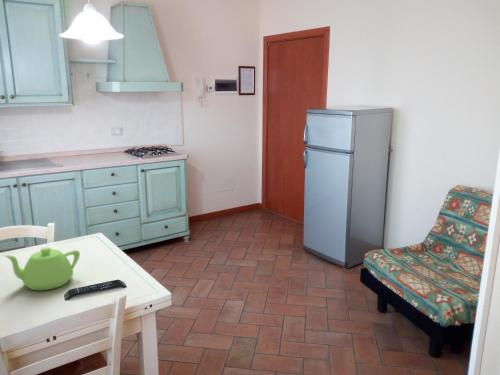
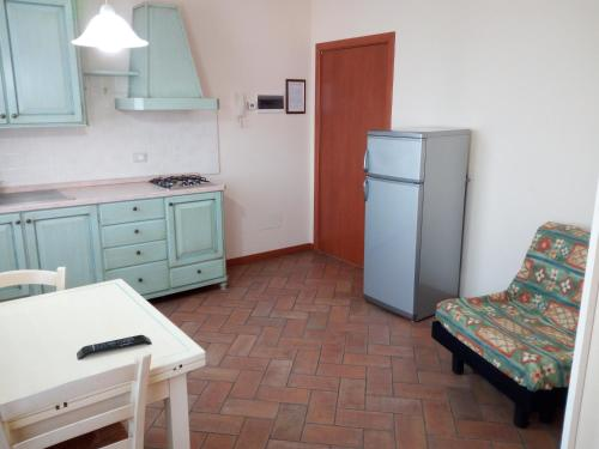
- teapot (44, 265)
